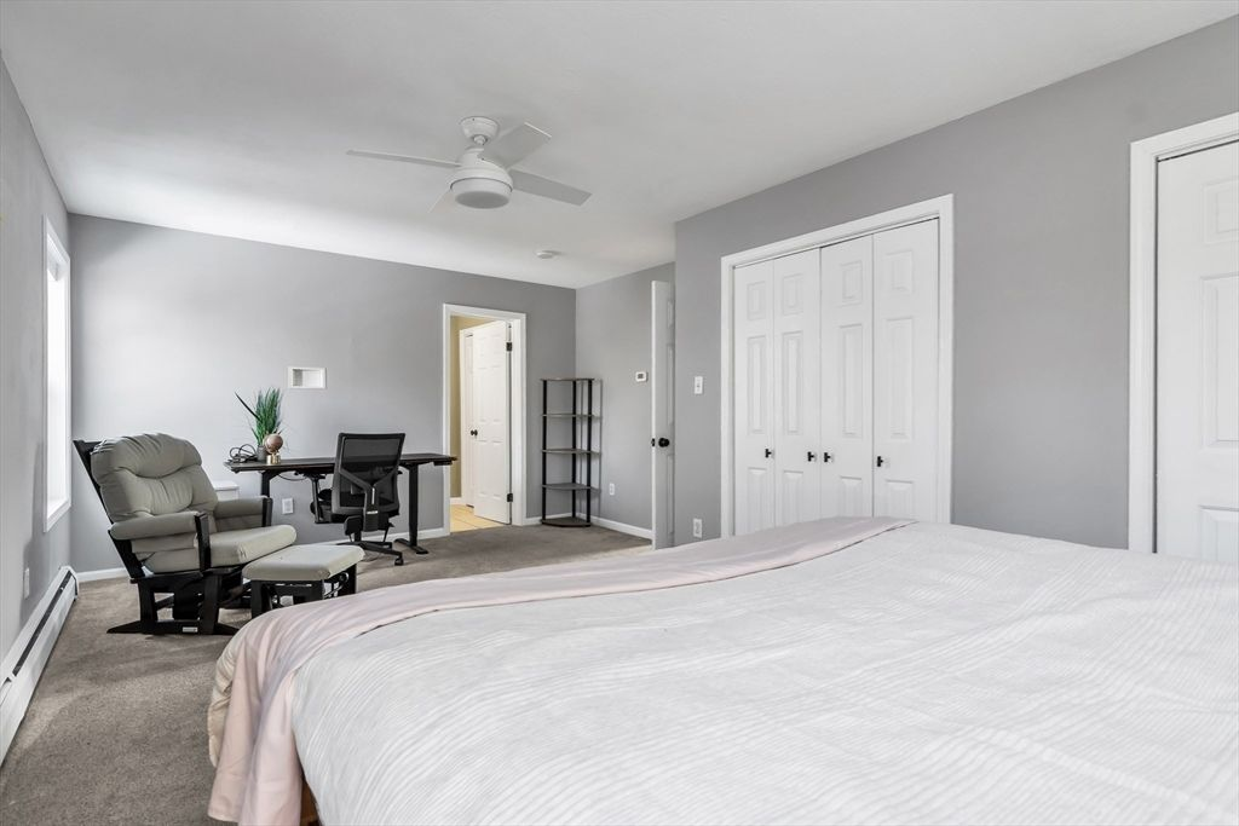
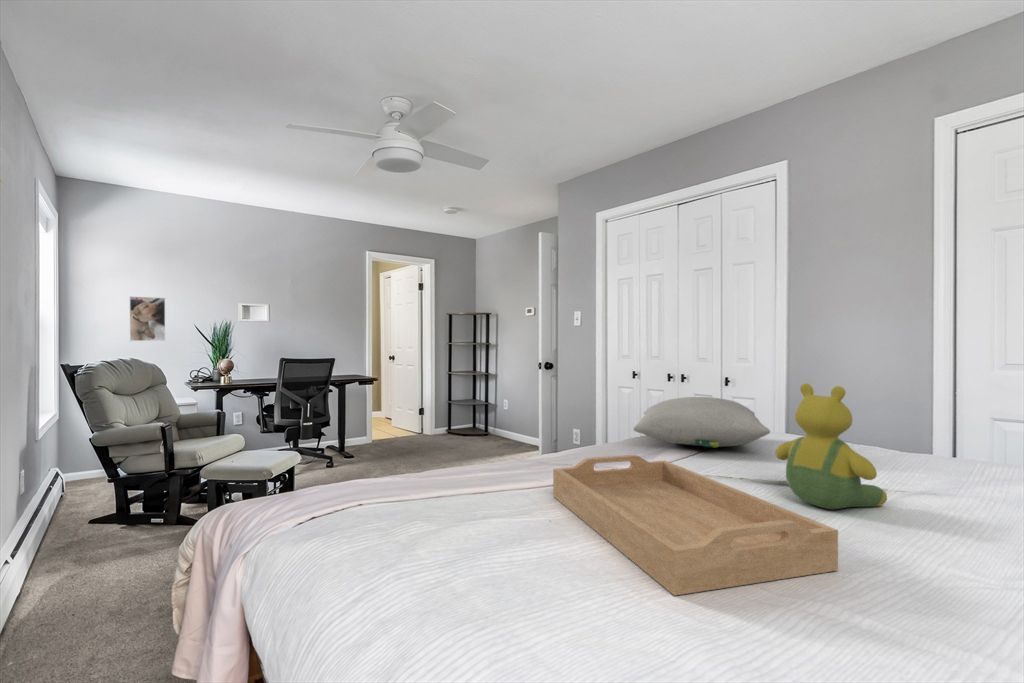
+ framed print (147, 319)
+ teddy bear (833, 444)
+ serving tray (668, 504)
+ pillow (698, 420)
